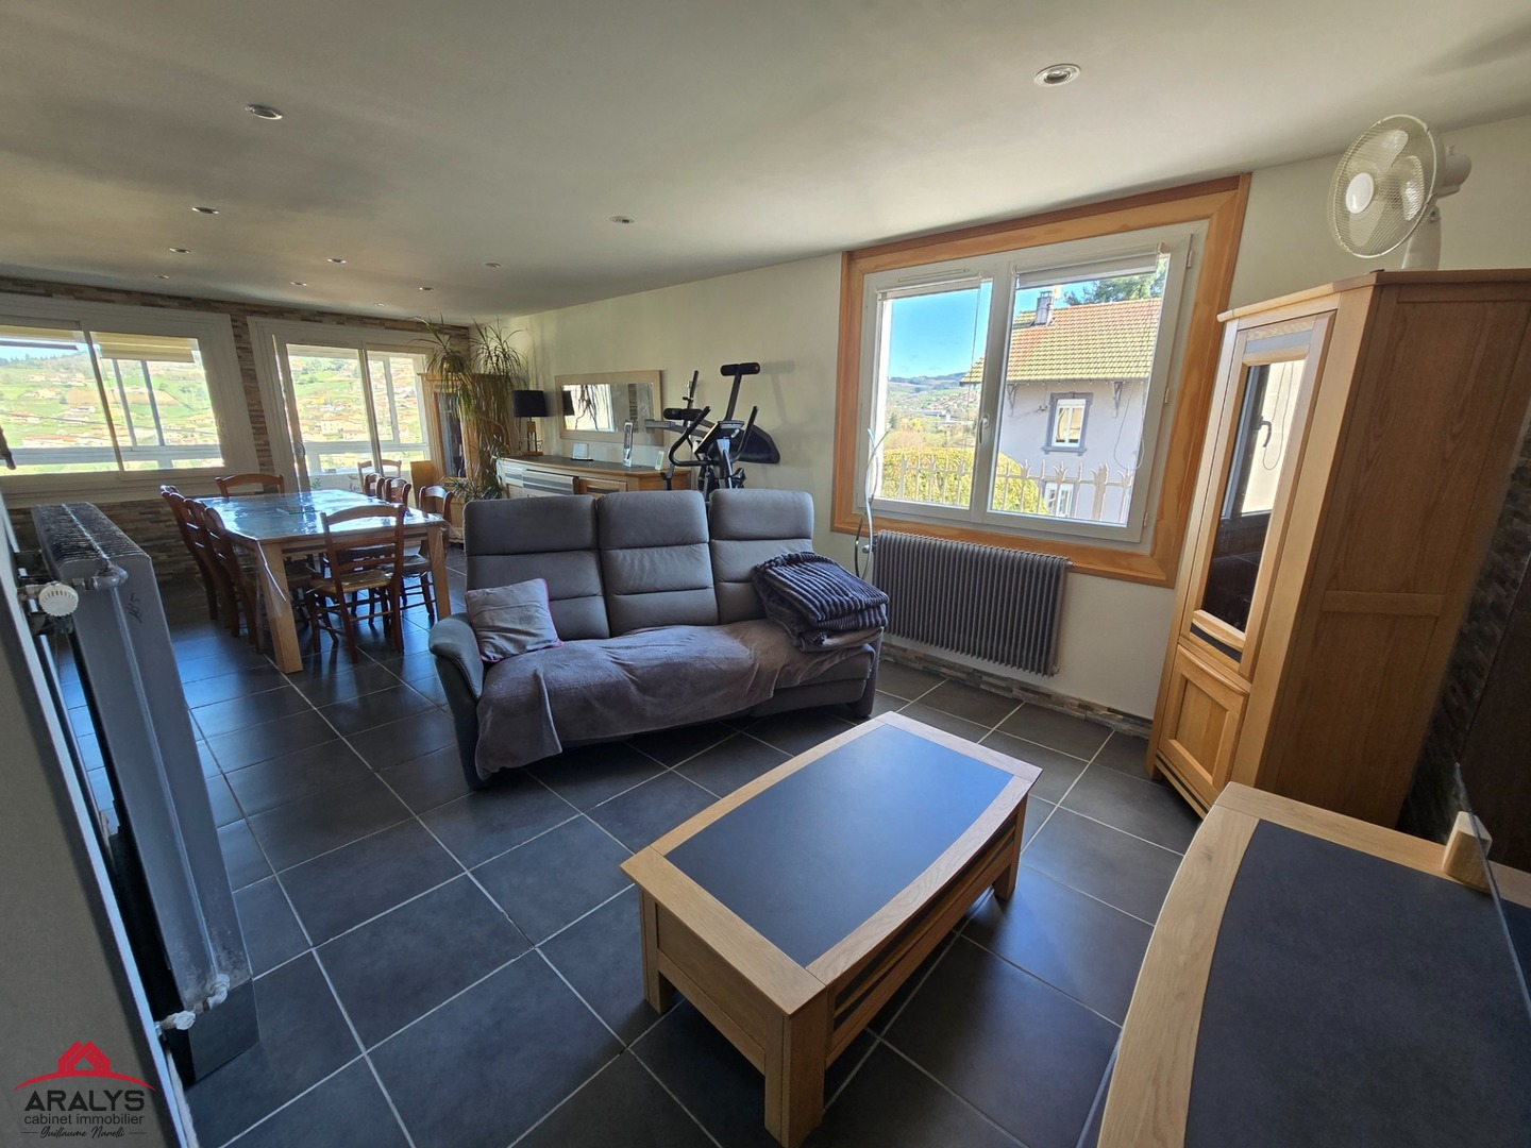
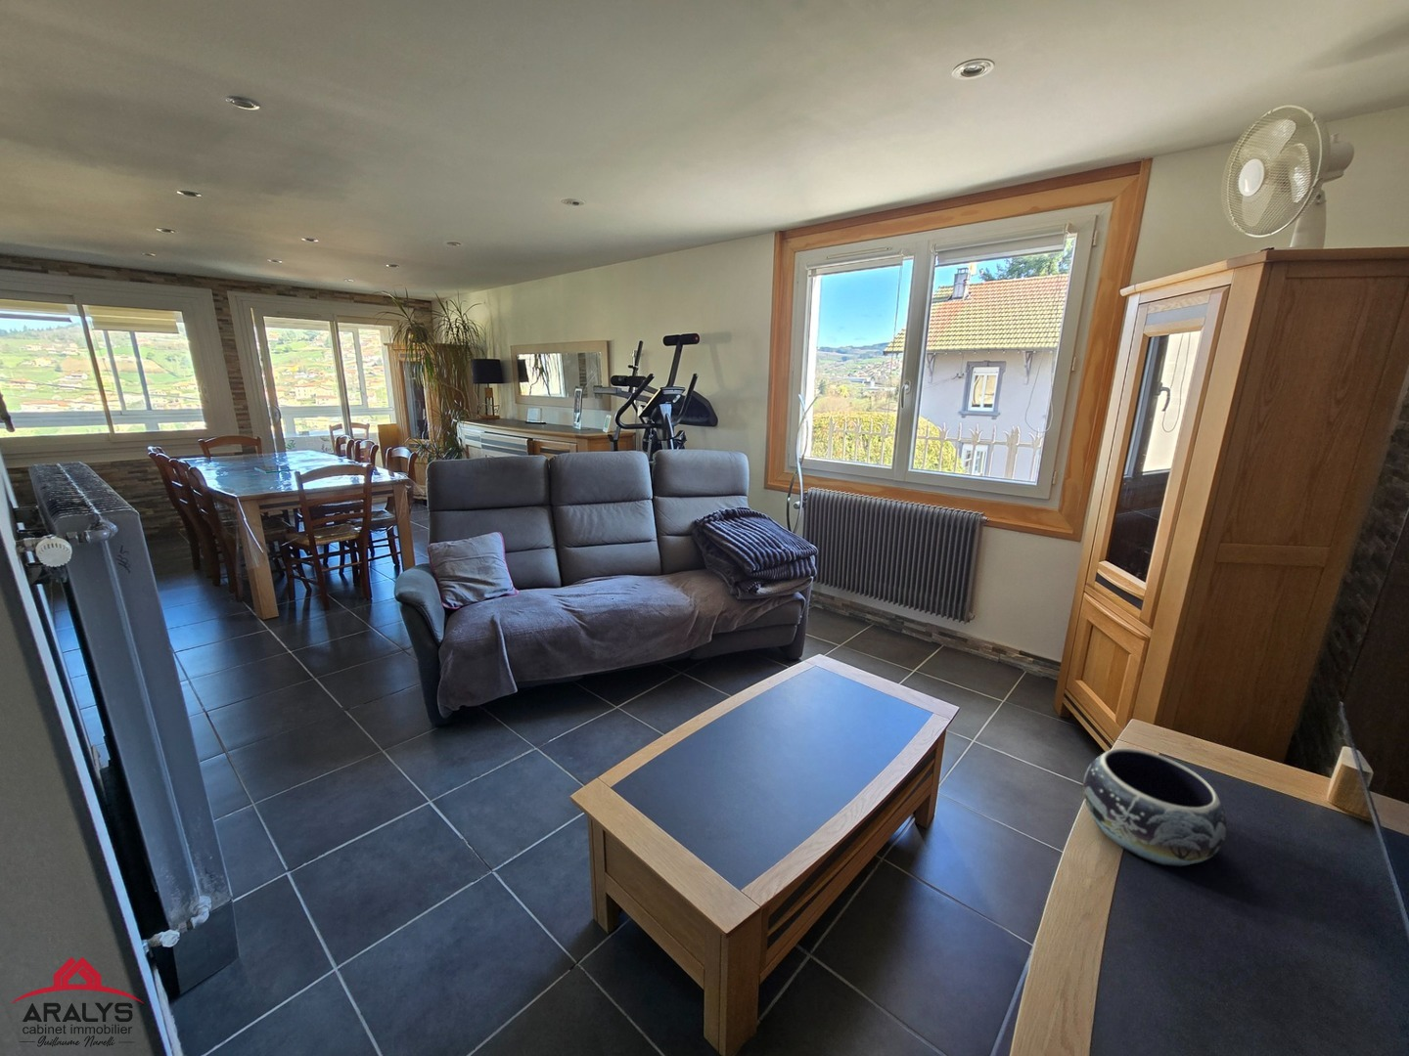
+ decorative bowl (1149, 804)
